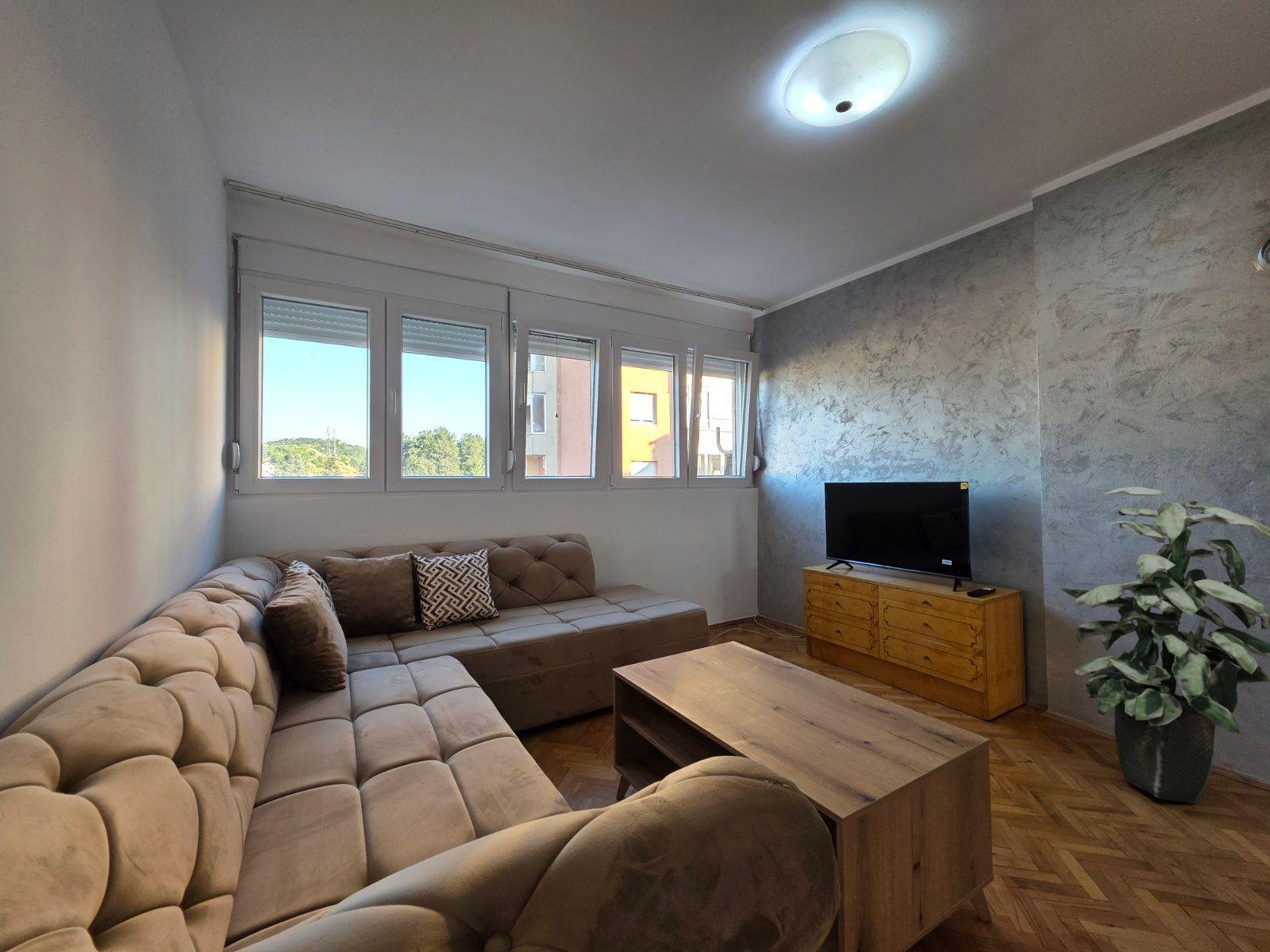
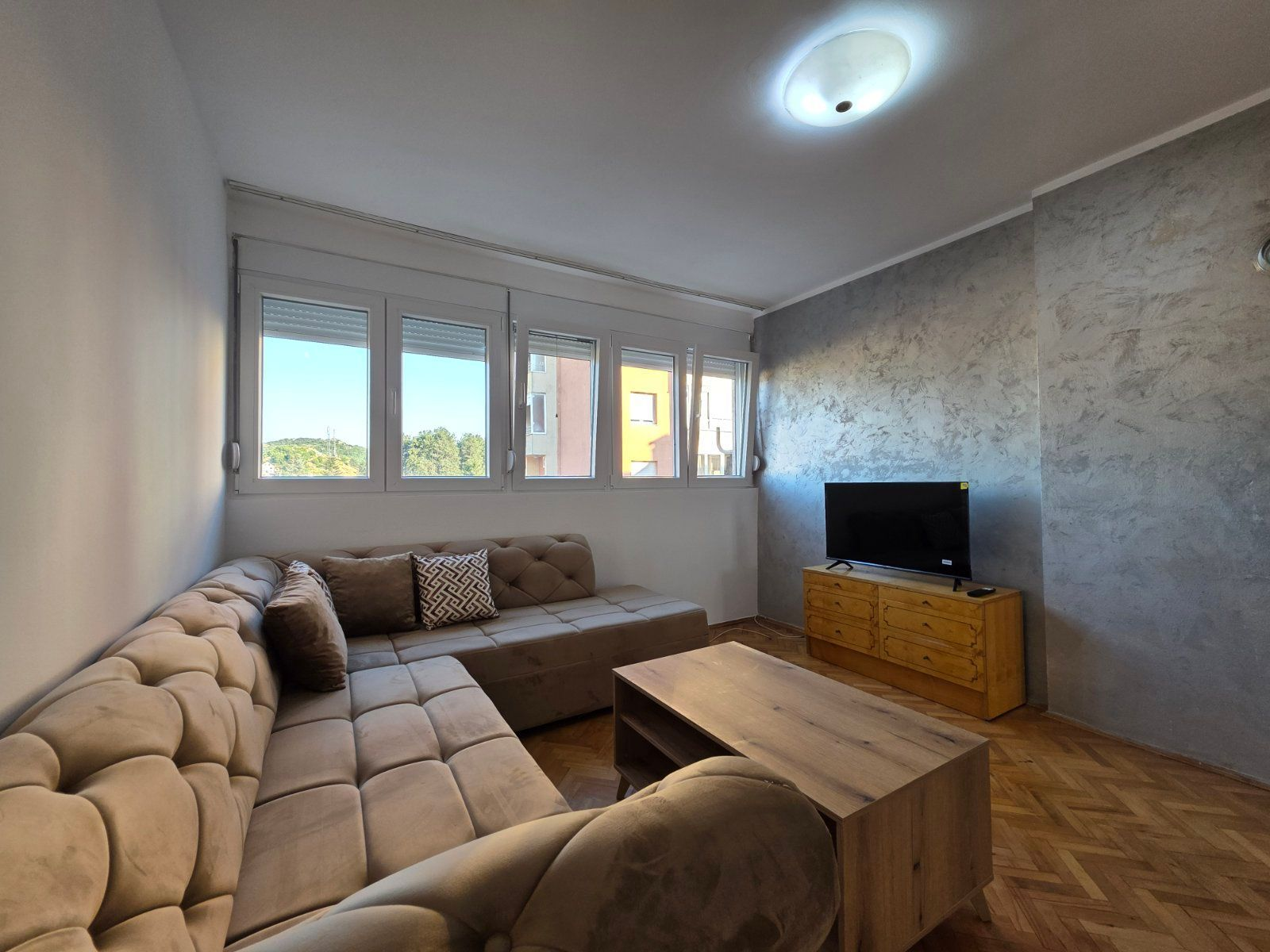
- indoor plant (1159, 635)
